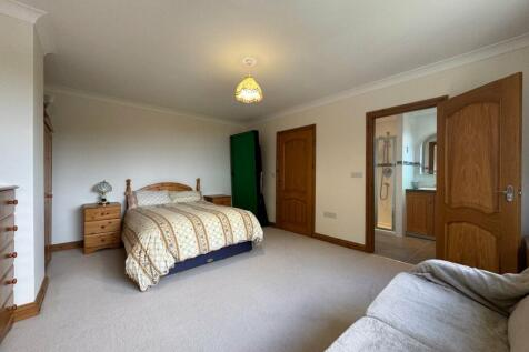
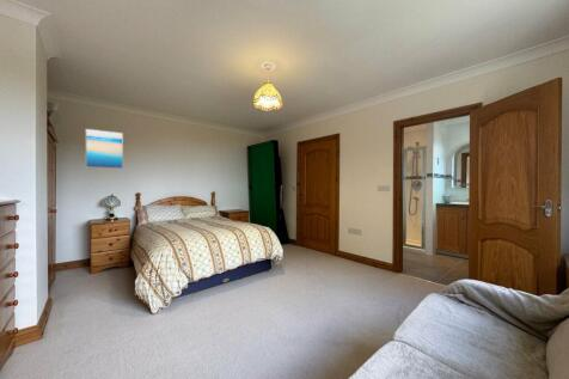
+ wall art (104, 149)
